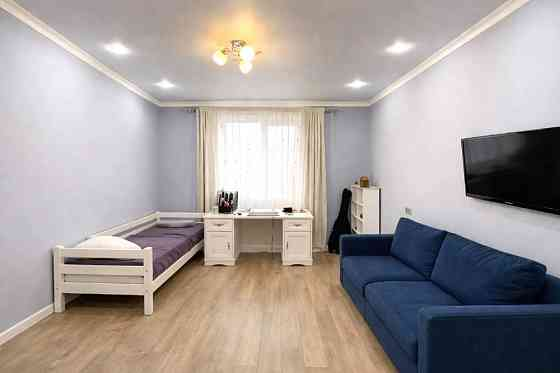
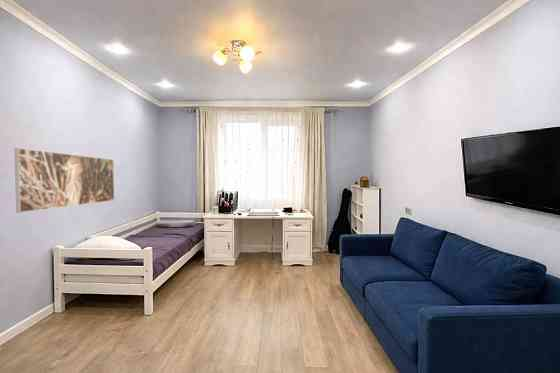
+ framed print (75, 180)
